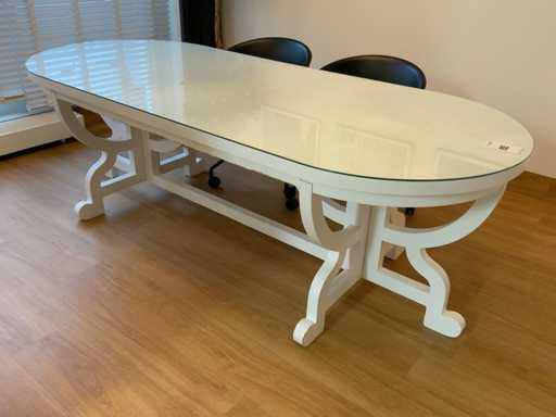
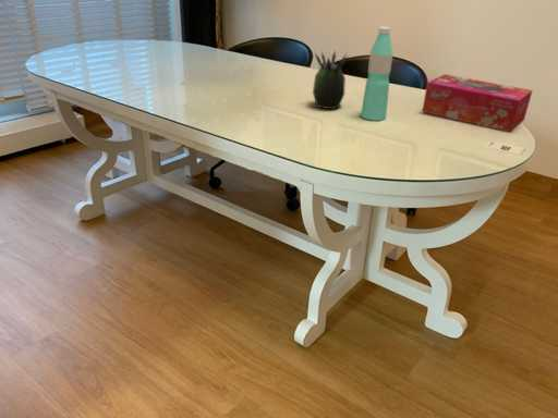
+ tissue box (475, 101)
+ succulent plant (329, 79)
+ water bottle (378, 73)
